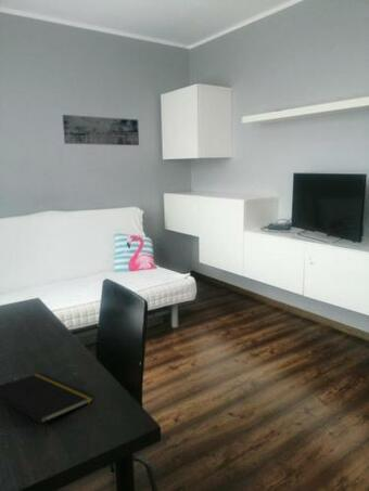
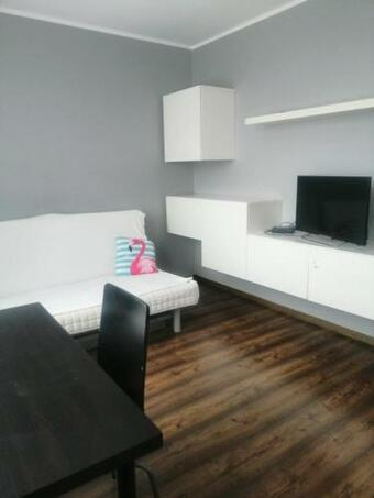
- wall art (103, 130)
- notepad (40, 395)
